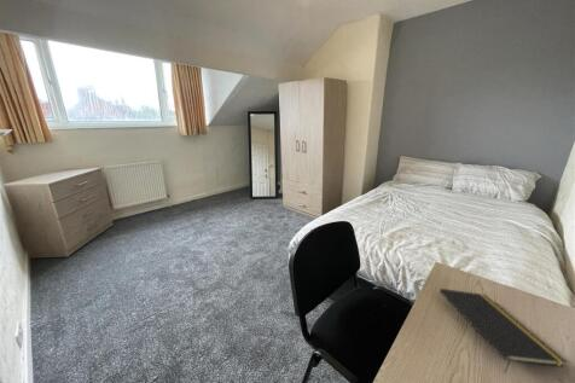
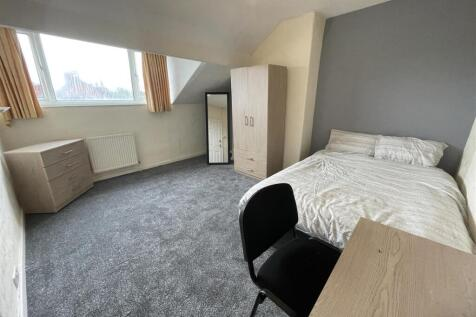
- notepad (493, 321)
